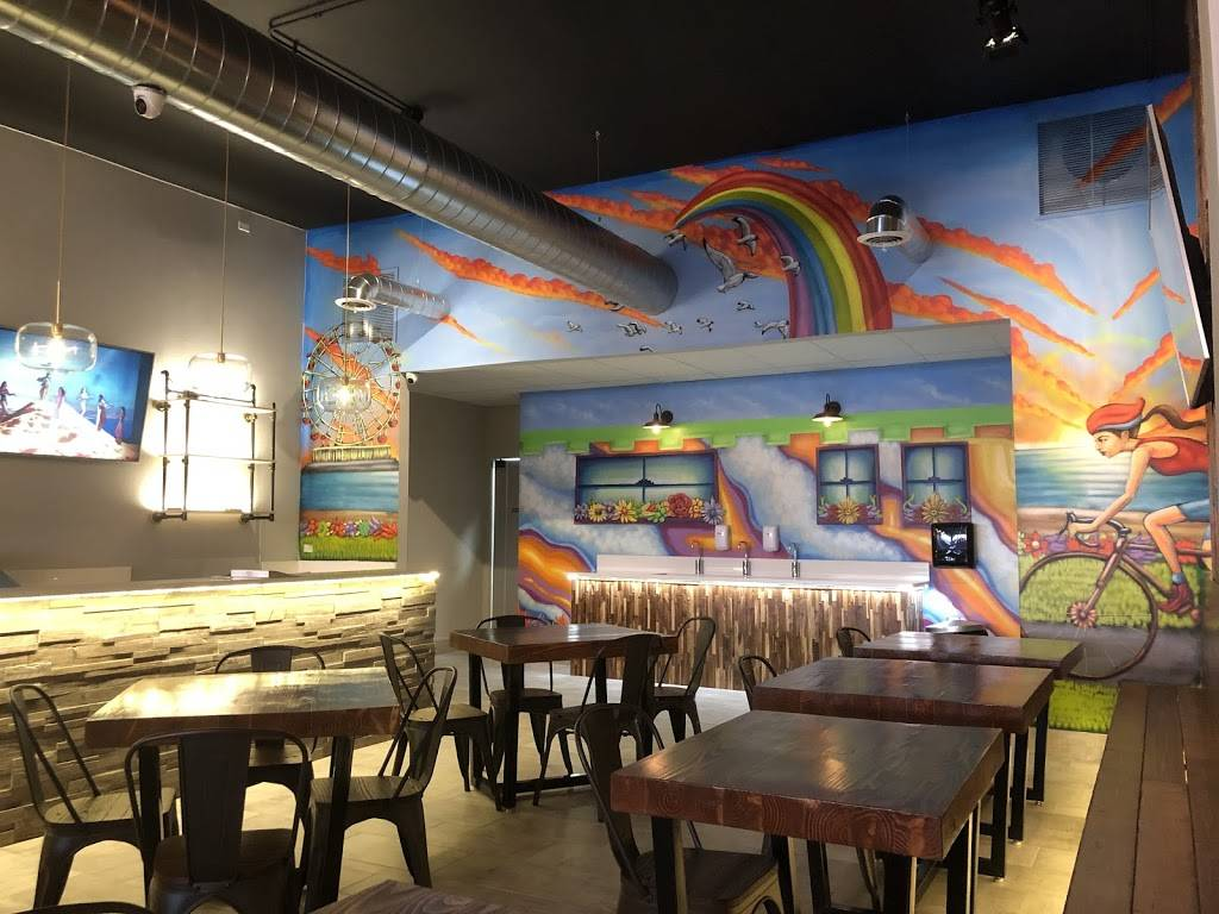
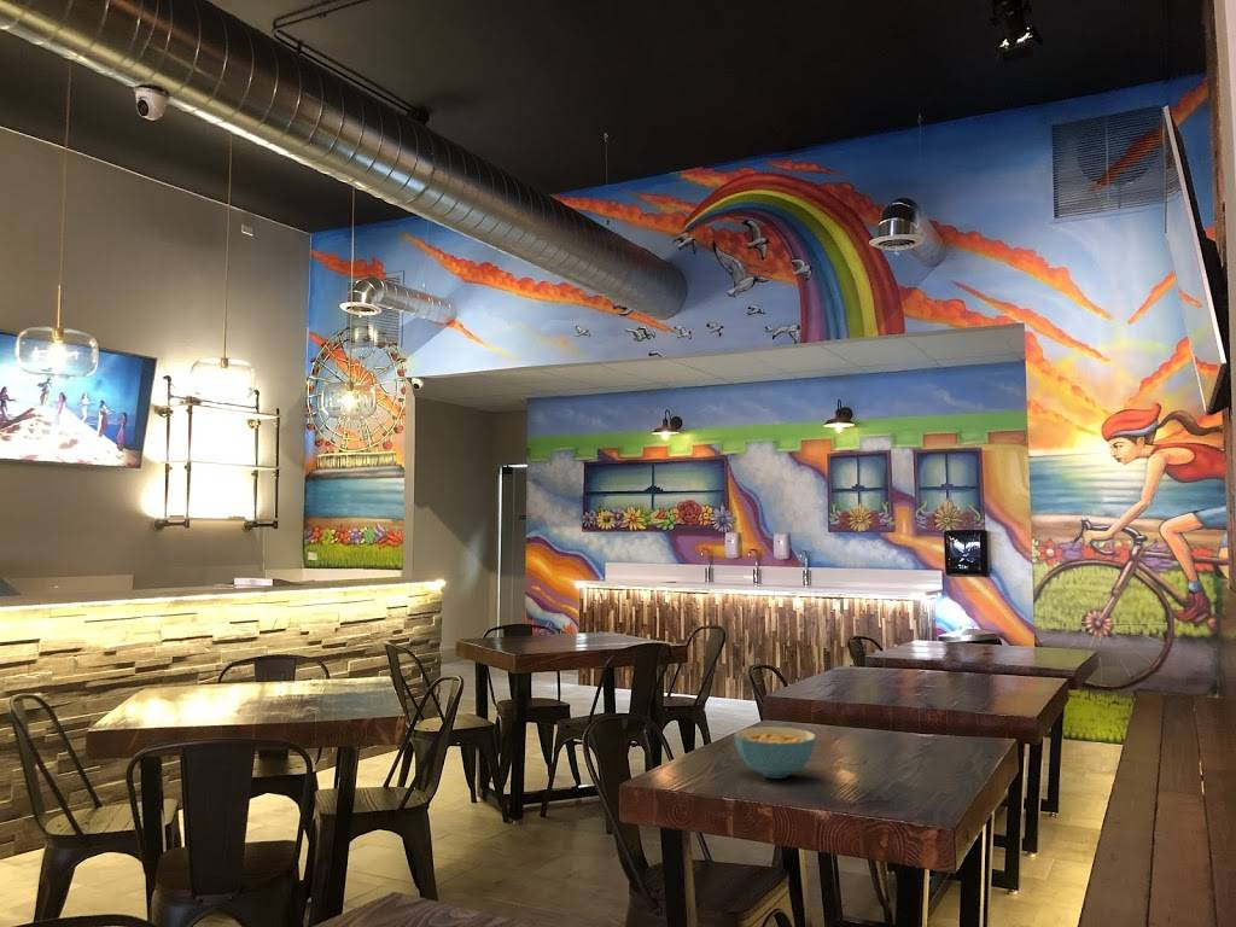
+ cereal bowl (775, 754)
